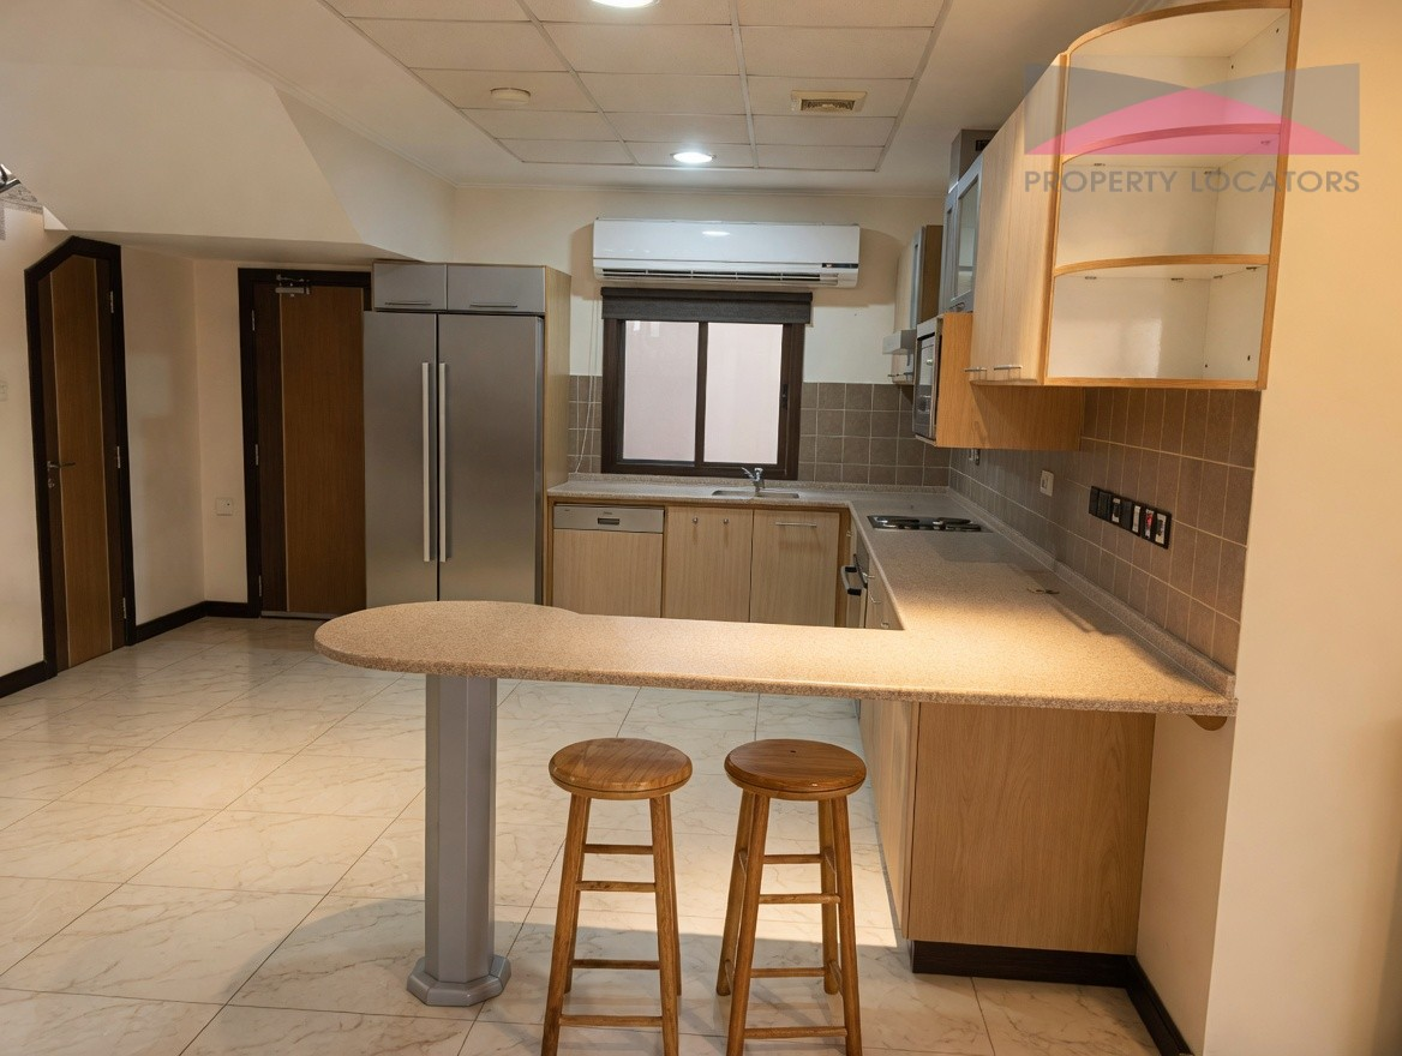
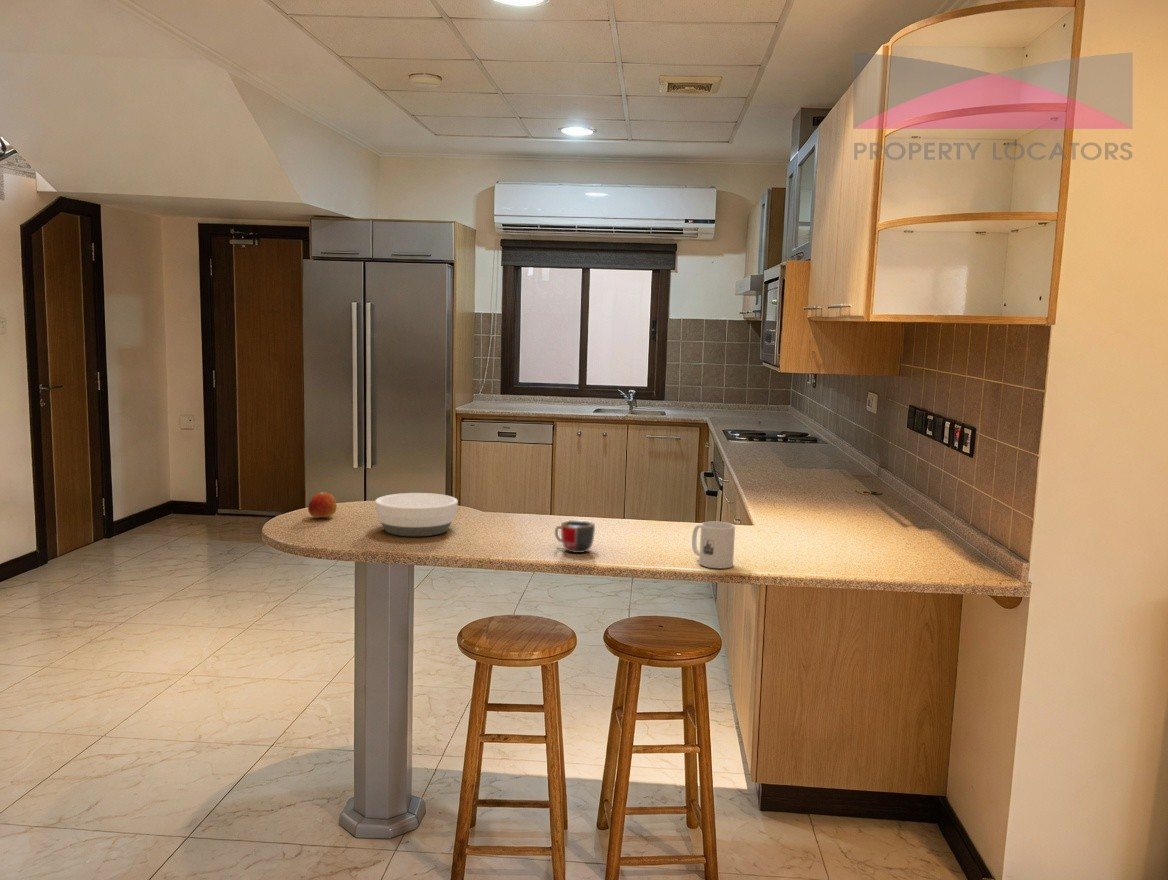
+ mug (711, 543)
+ mug (572, 535)
+ bowl (416, 514)
+ apple (322, 505)
